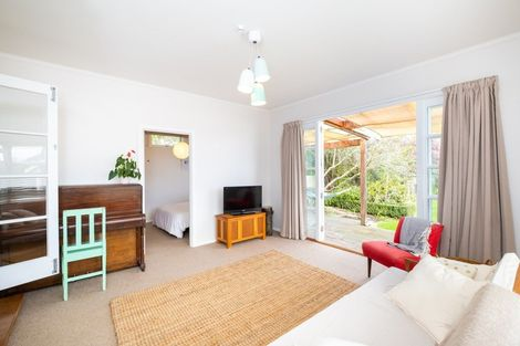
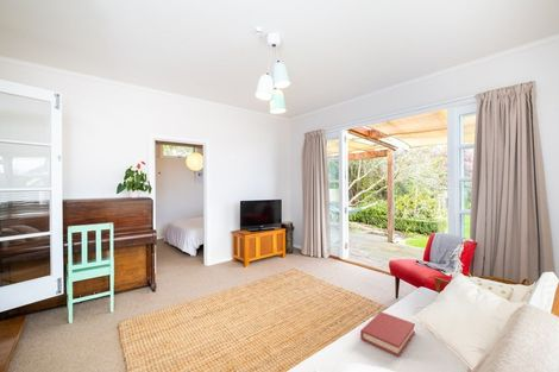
+ hardback book (388, 330)
